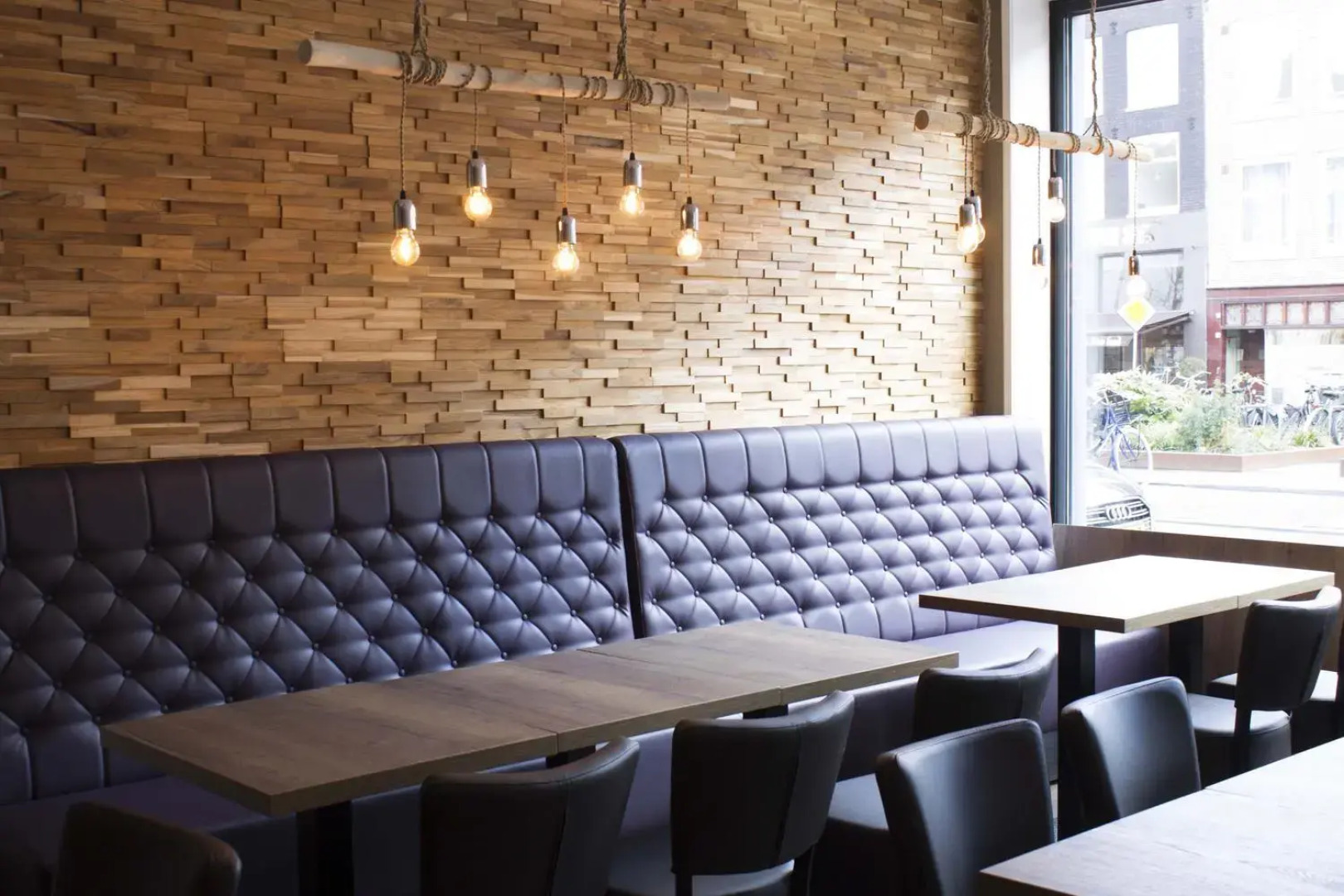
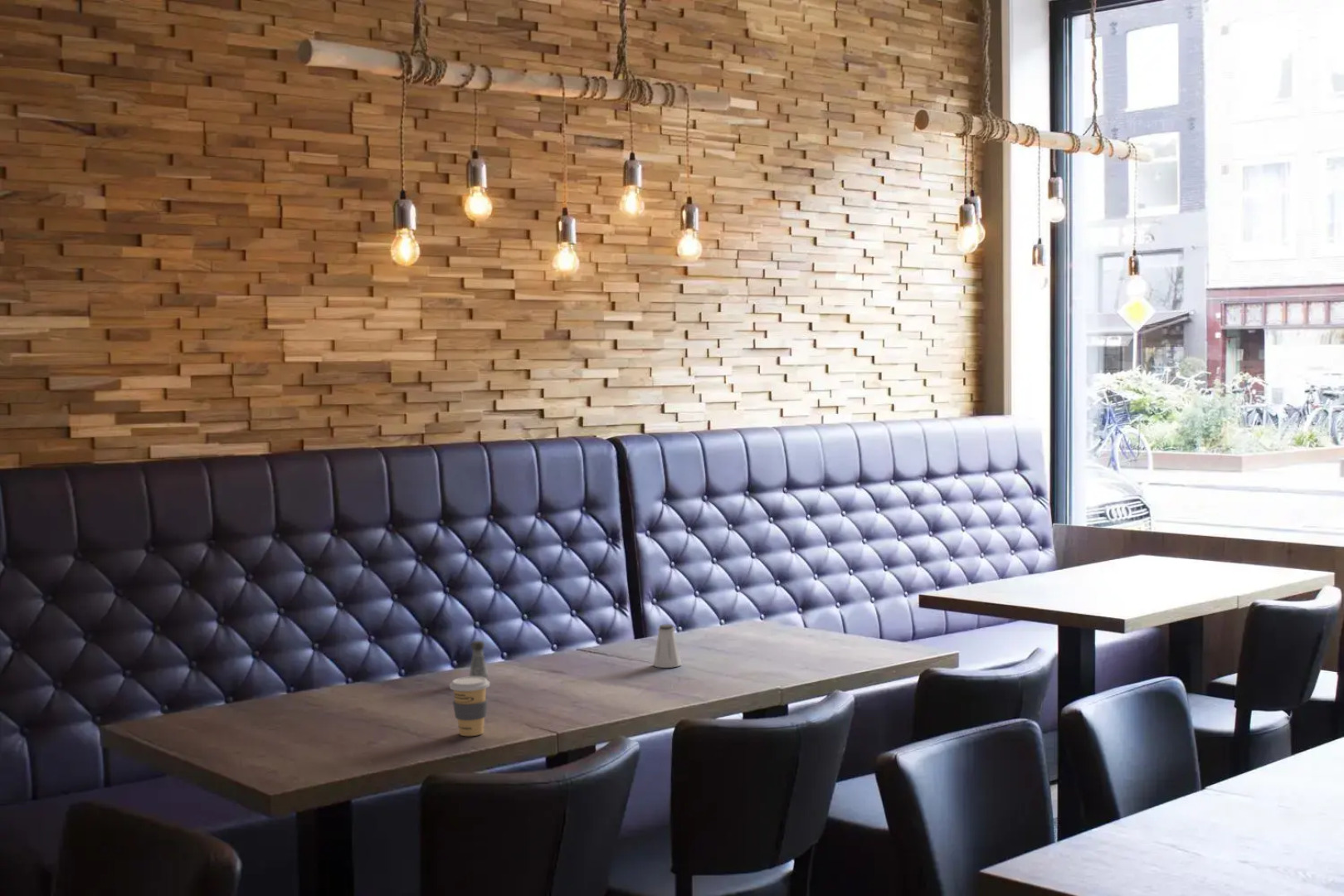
+ saltshaker (666, 645)
+ salt shaker (478, 661)
+ coffee cup (470, 706)
